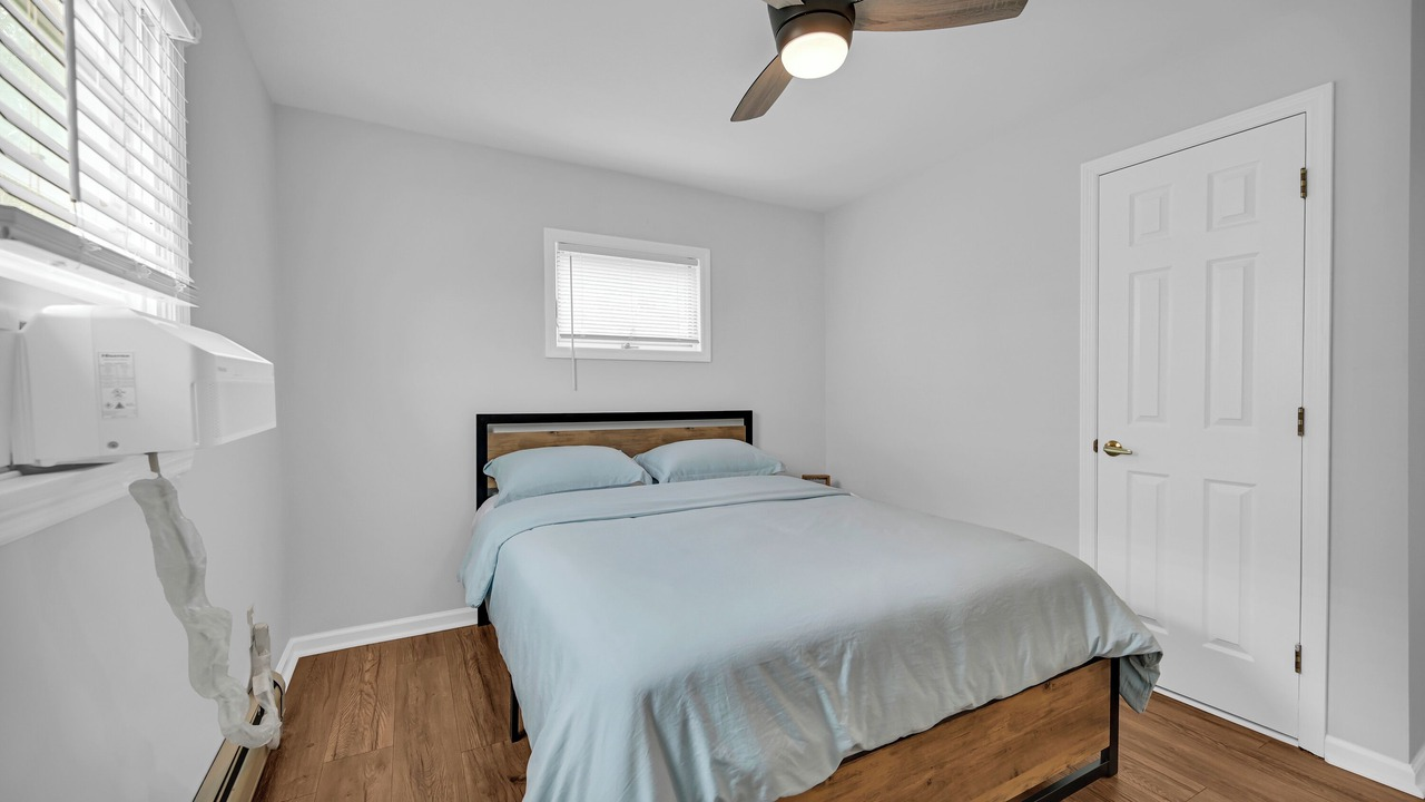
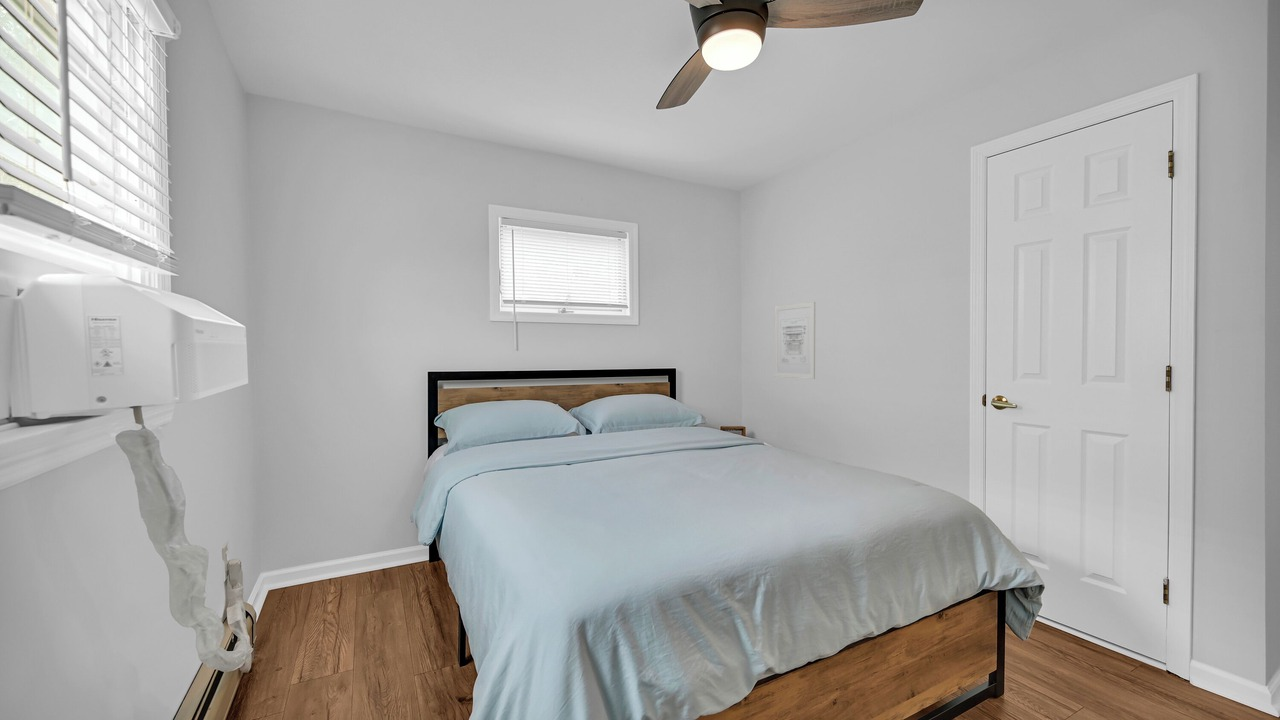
+ wall art (793, 341)
